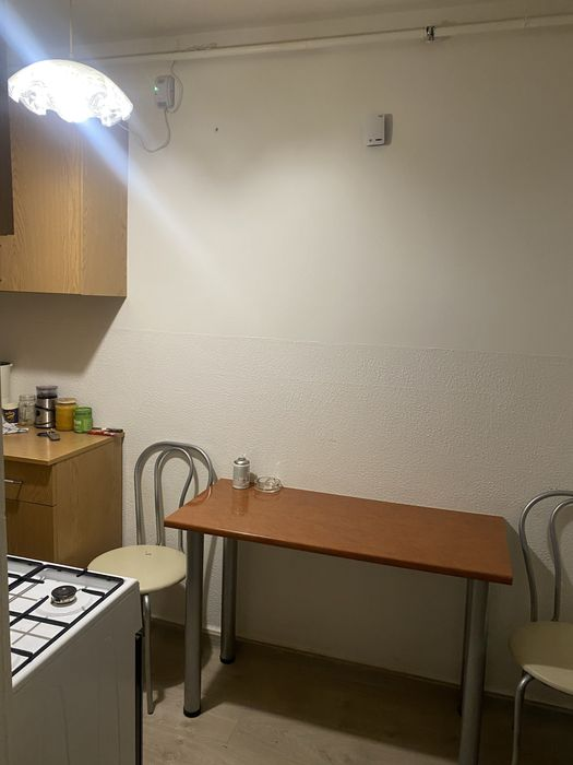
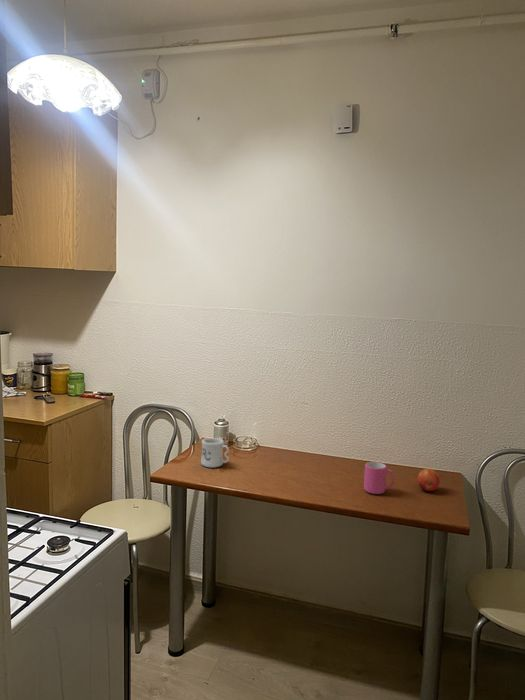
+ apple (428, 479)
+ mug (379, 478)
+ mug (215, 453)
